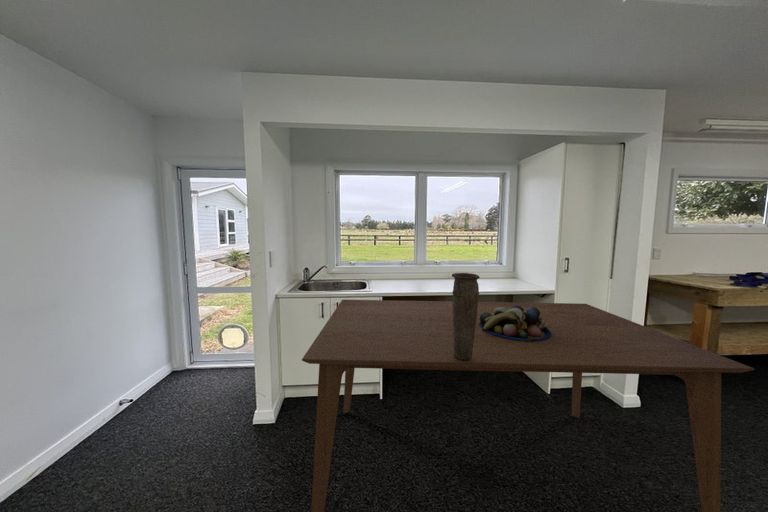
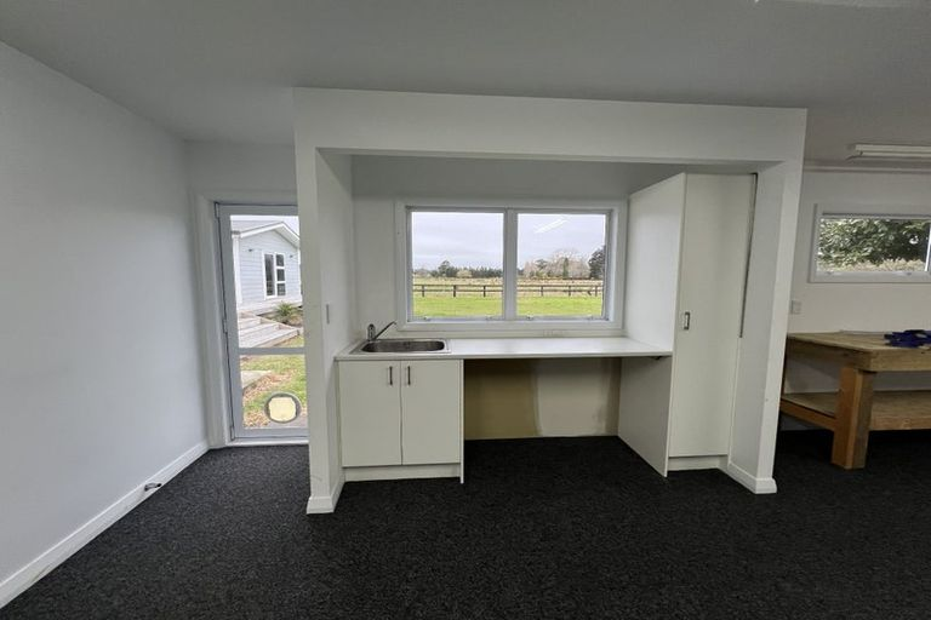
- dining table (481, 370)
- fruit bowl (514, 317)
- vase (464, 316)
